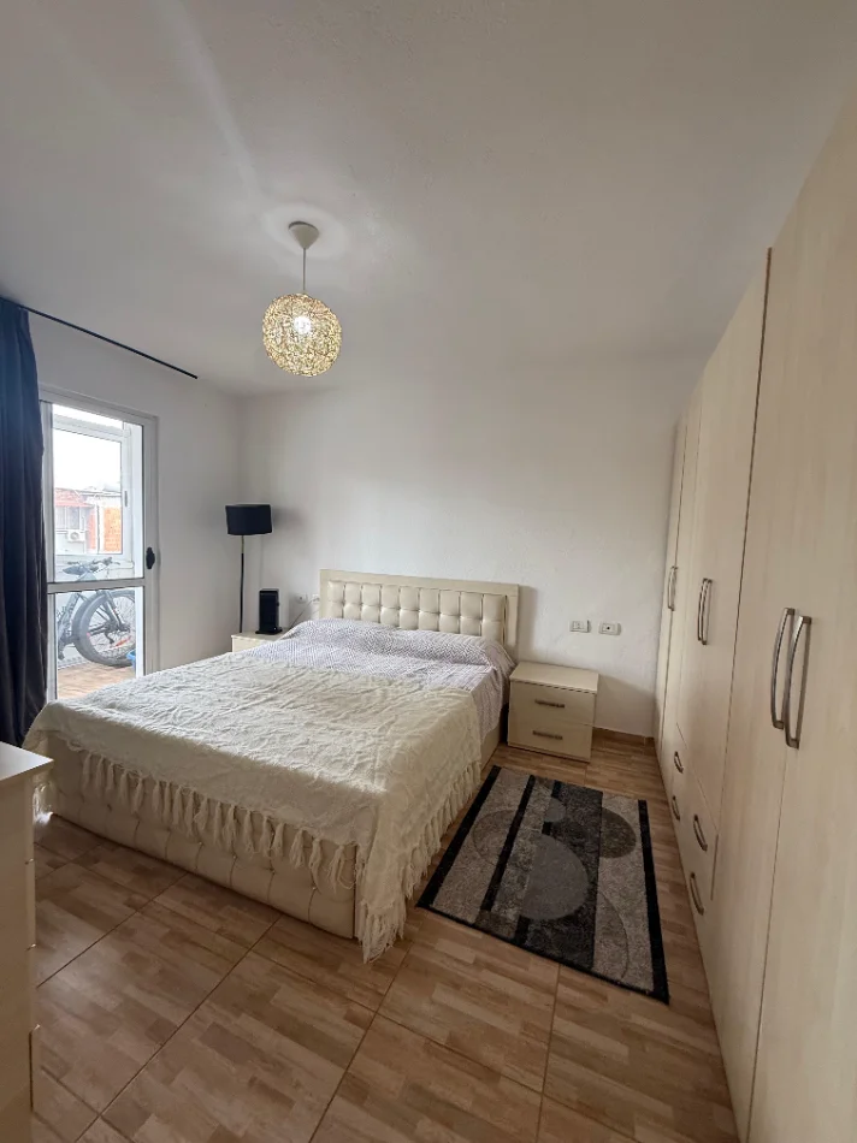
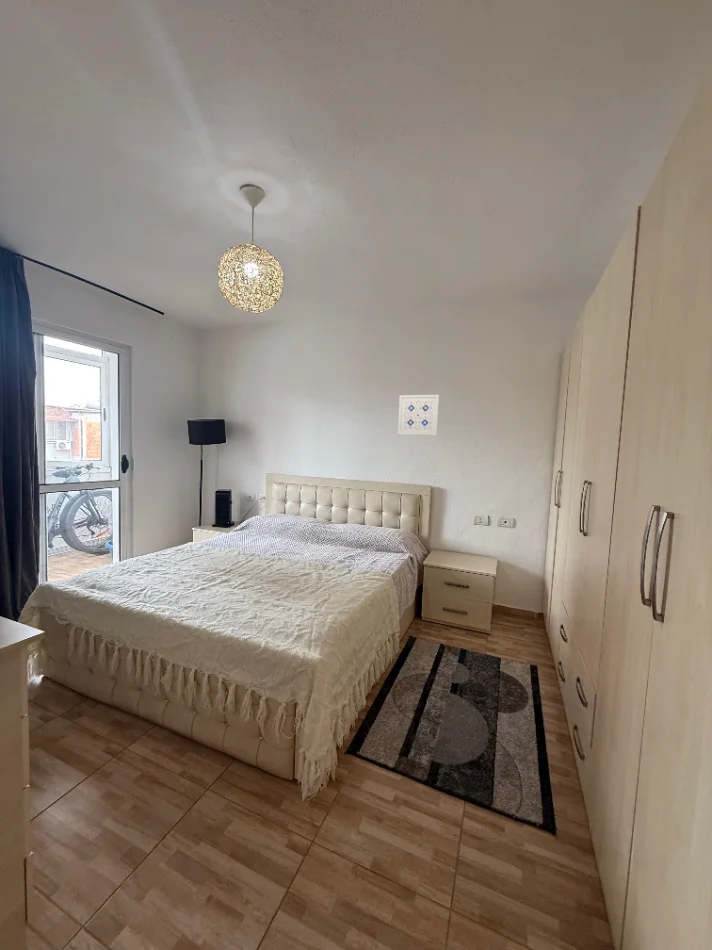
+ wall art (418, 415)
